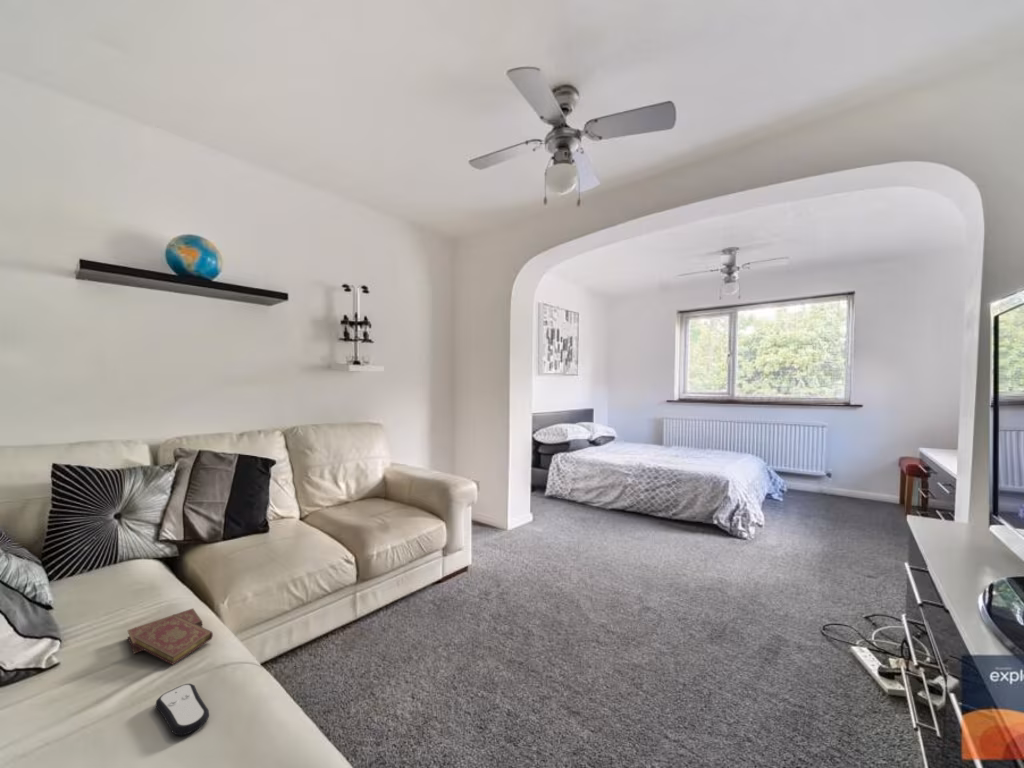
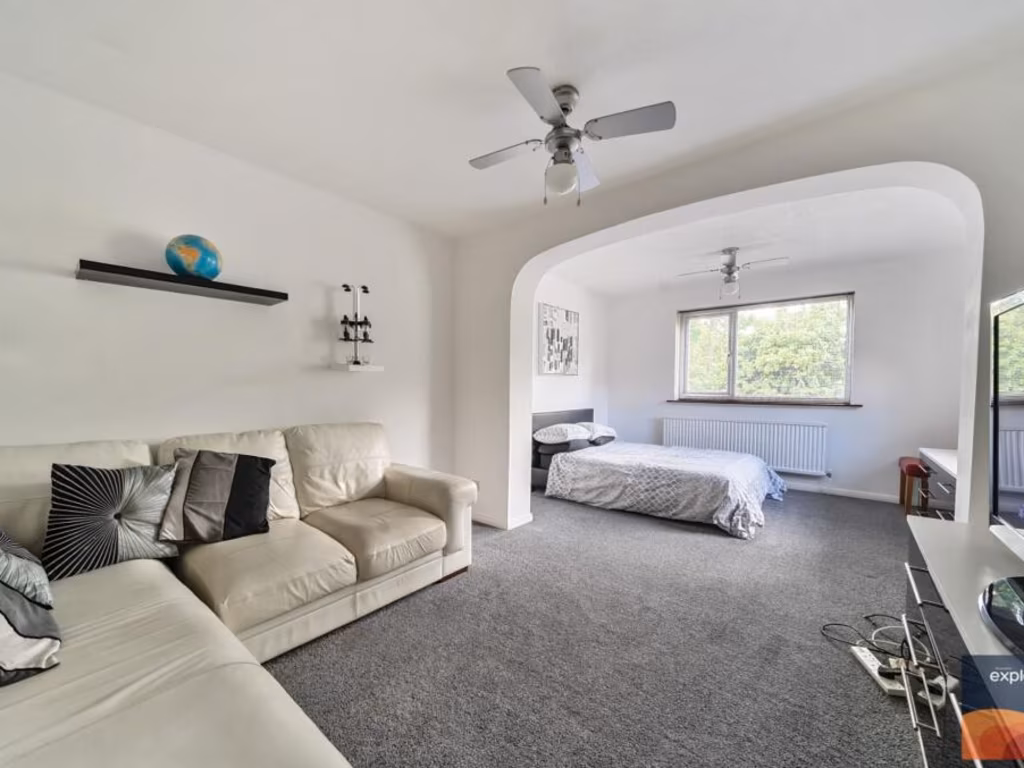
- remote control (183, 708)
- book (171, 633)
